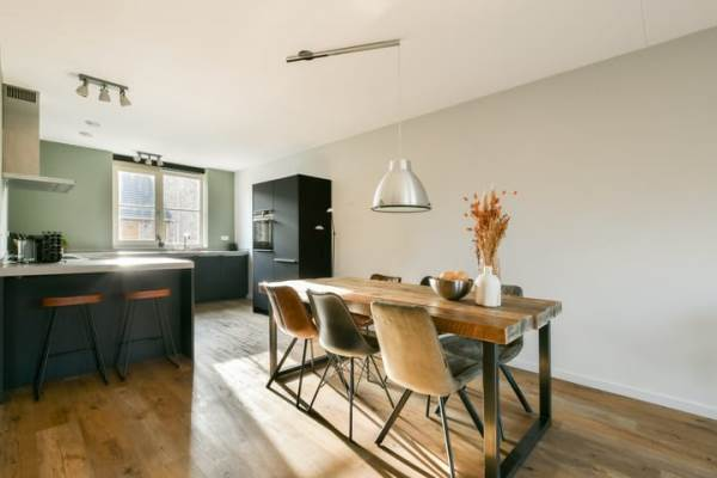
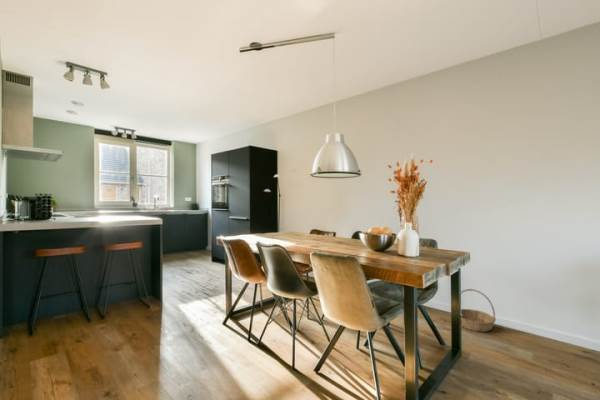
+ basket (473, 310)
